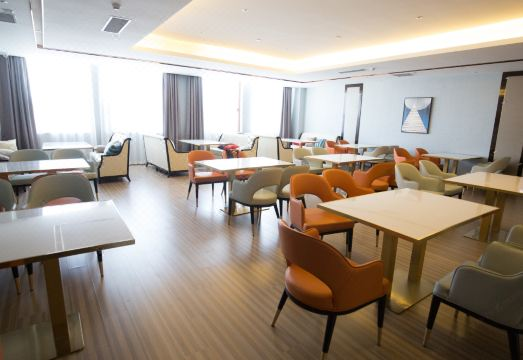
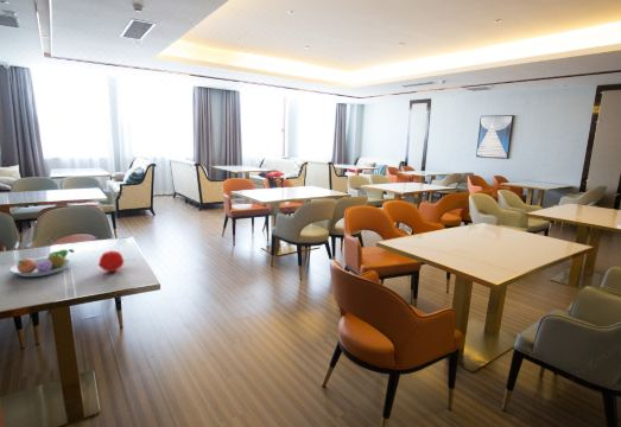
+ fruit bowl (43, 260)
+ apple (110, 260)
